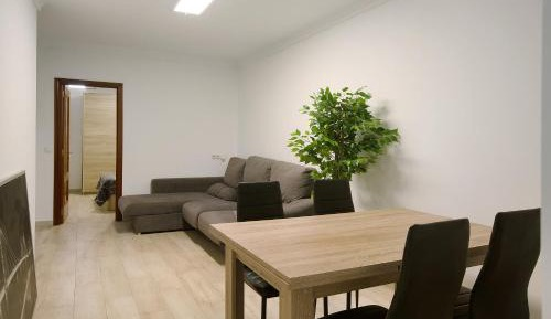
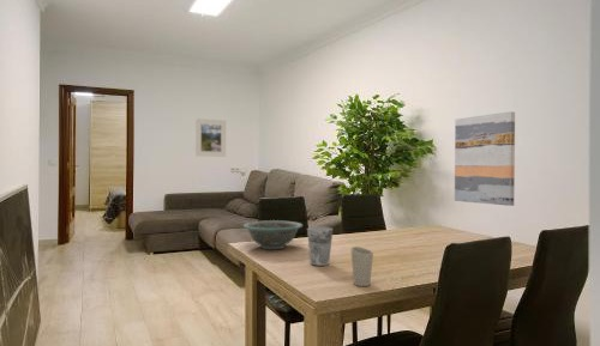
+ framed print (210, 138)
+ cup (319, 245)
+ cup (361, 266)
+ decorative bowl (272, 235)
+ wall art (482, 159)
